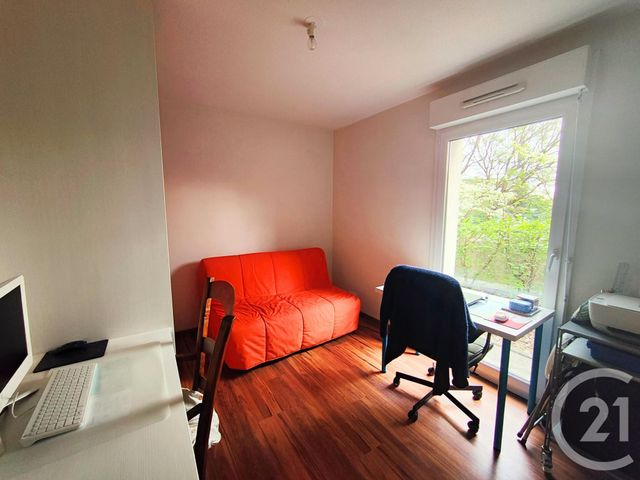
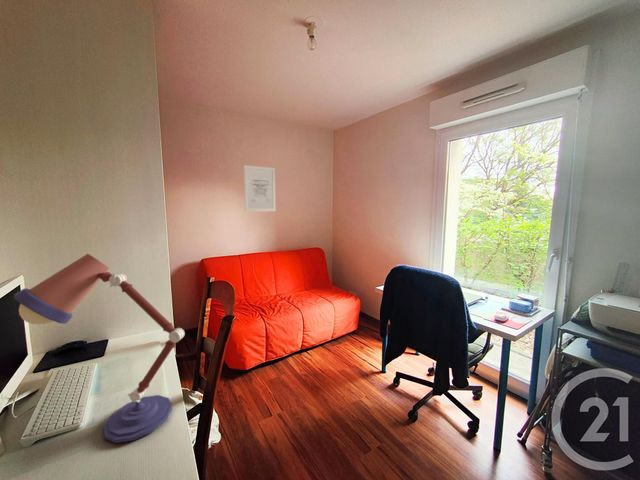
+ desk lamp (71, 317)
+ wall art (260, 189)
